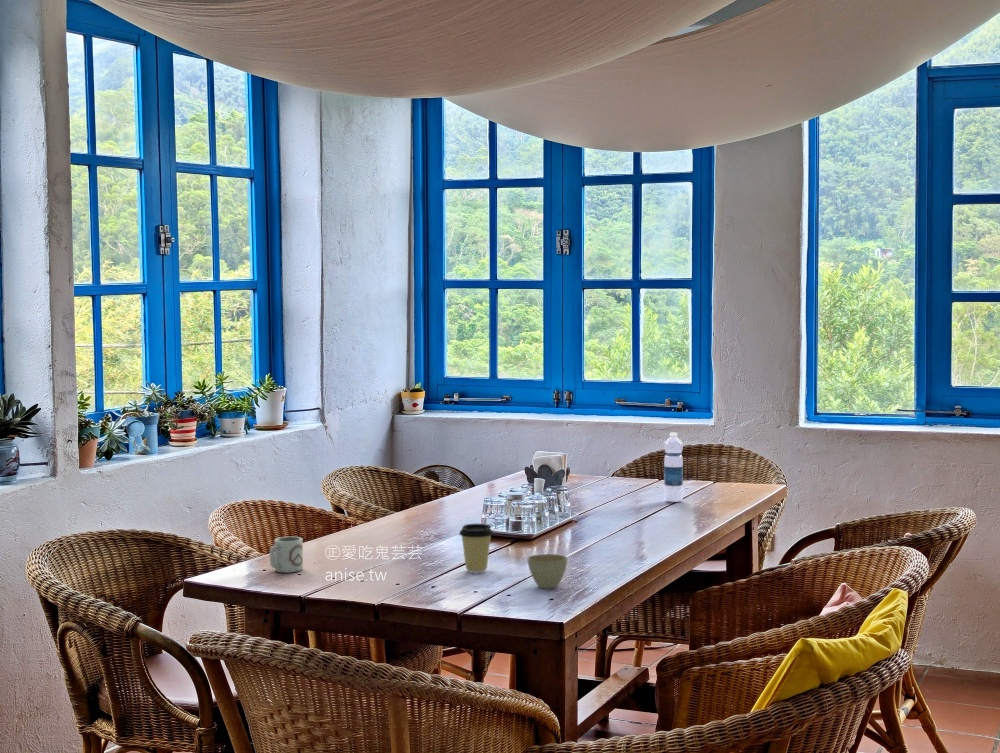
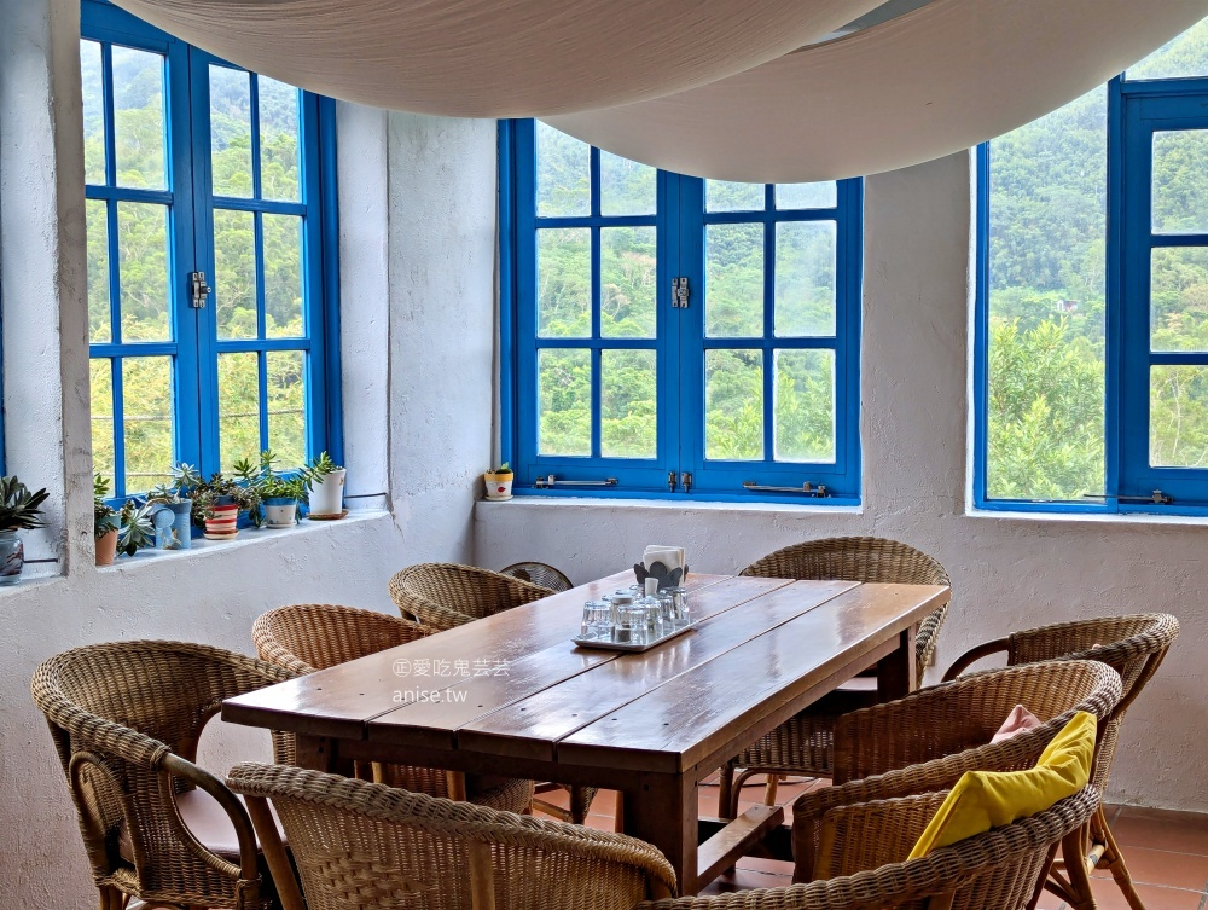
- flower pot (547, 571)
- coffee cup (476, 548)
- water bottle (673, 466)
- cup (285, 555)
